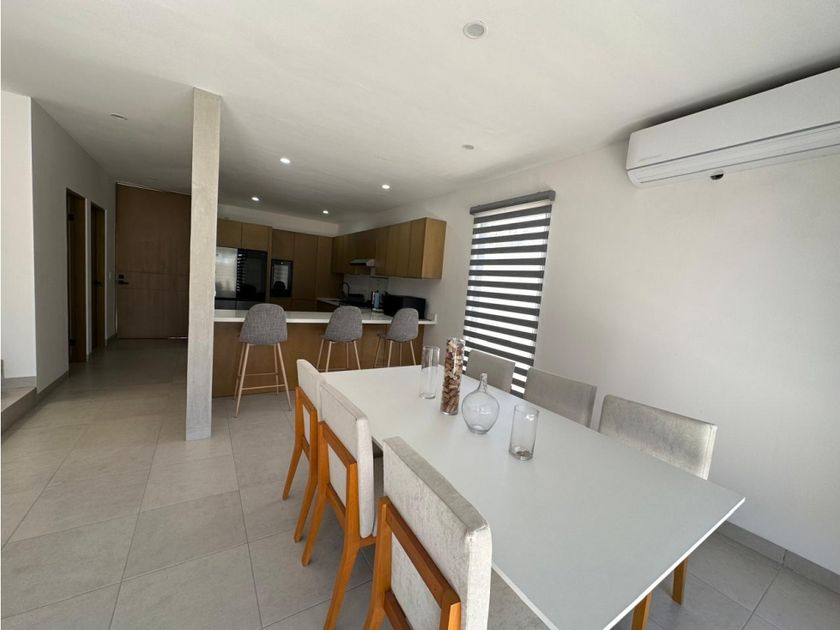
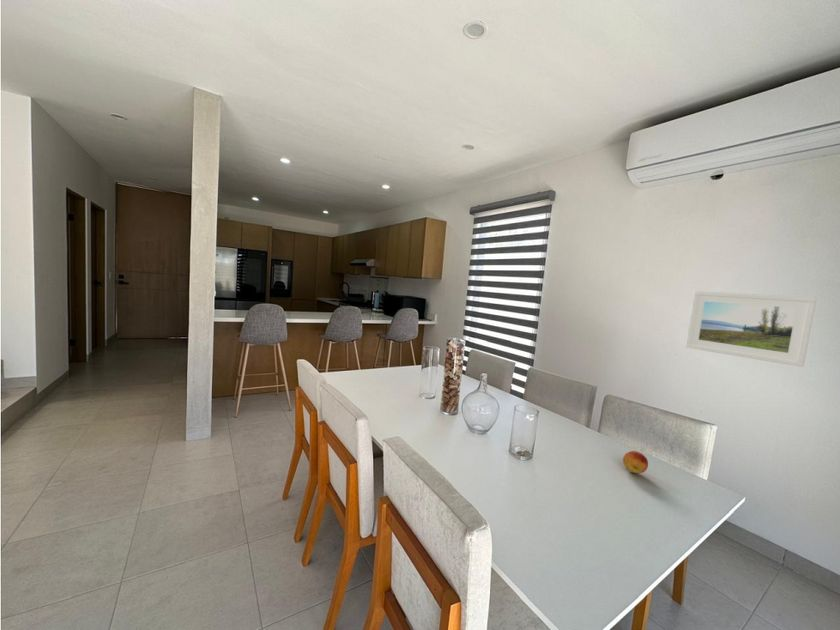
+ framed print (743, 325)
+ fruit (635, 462)
